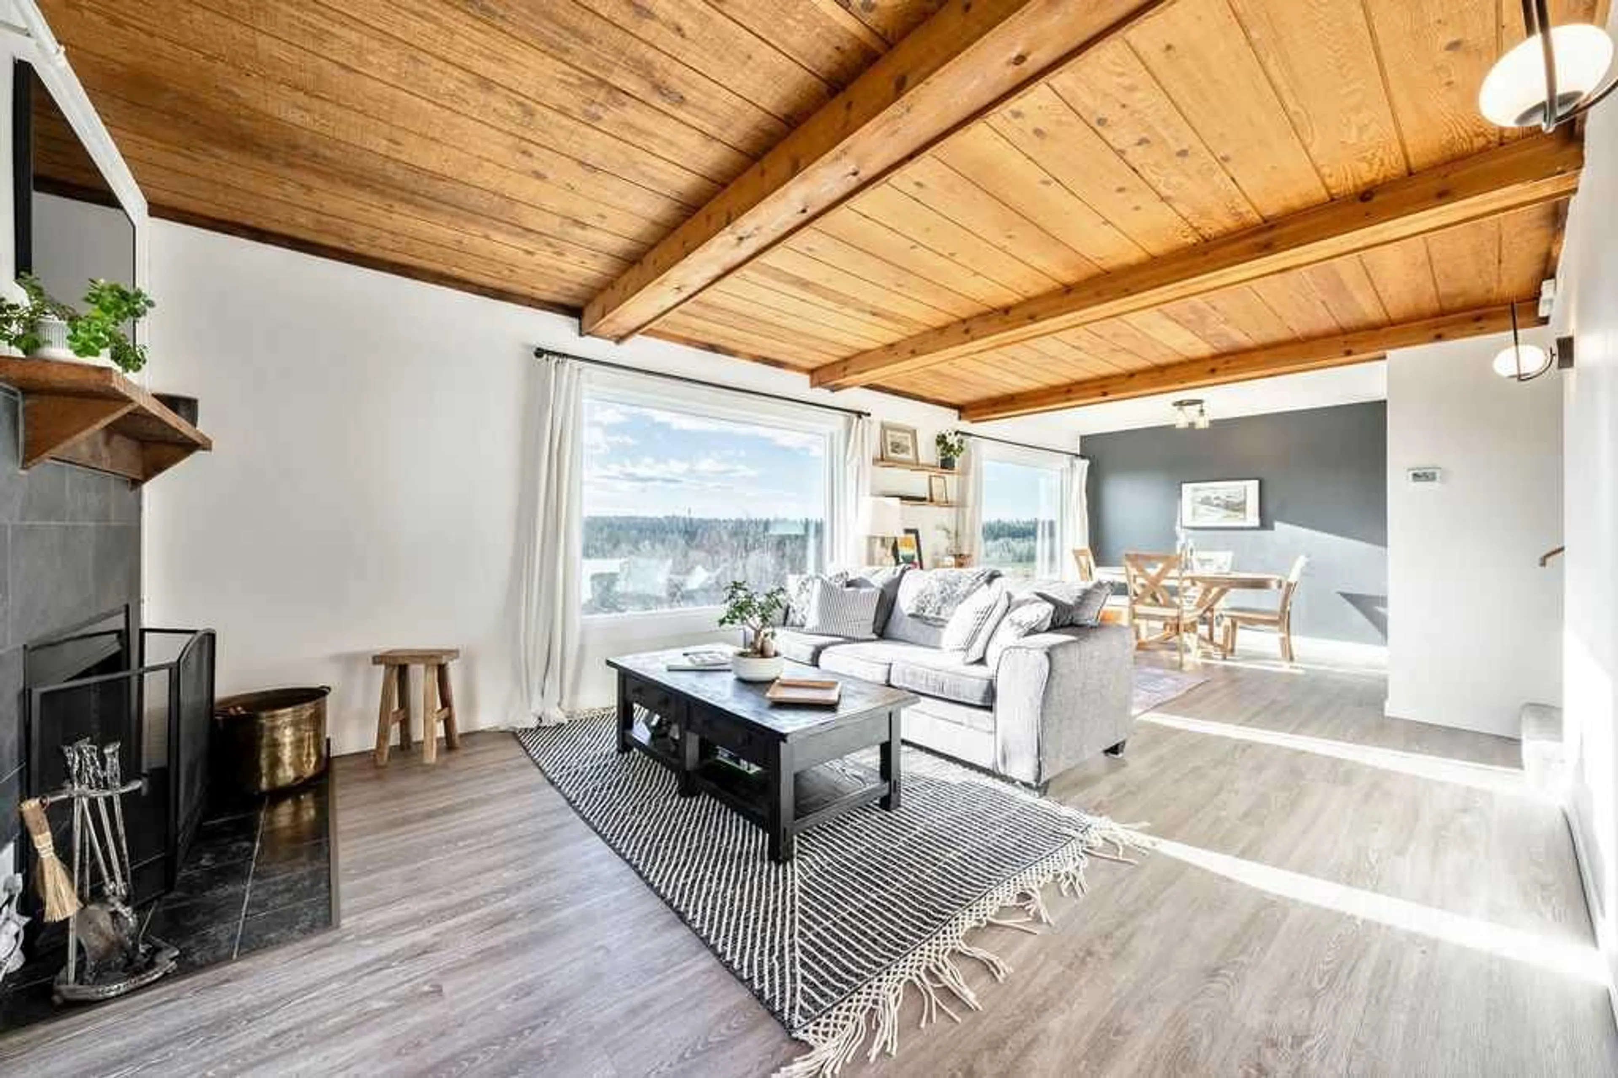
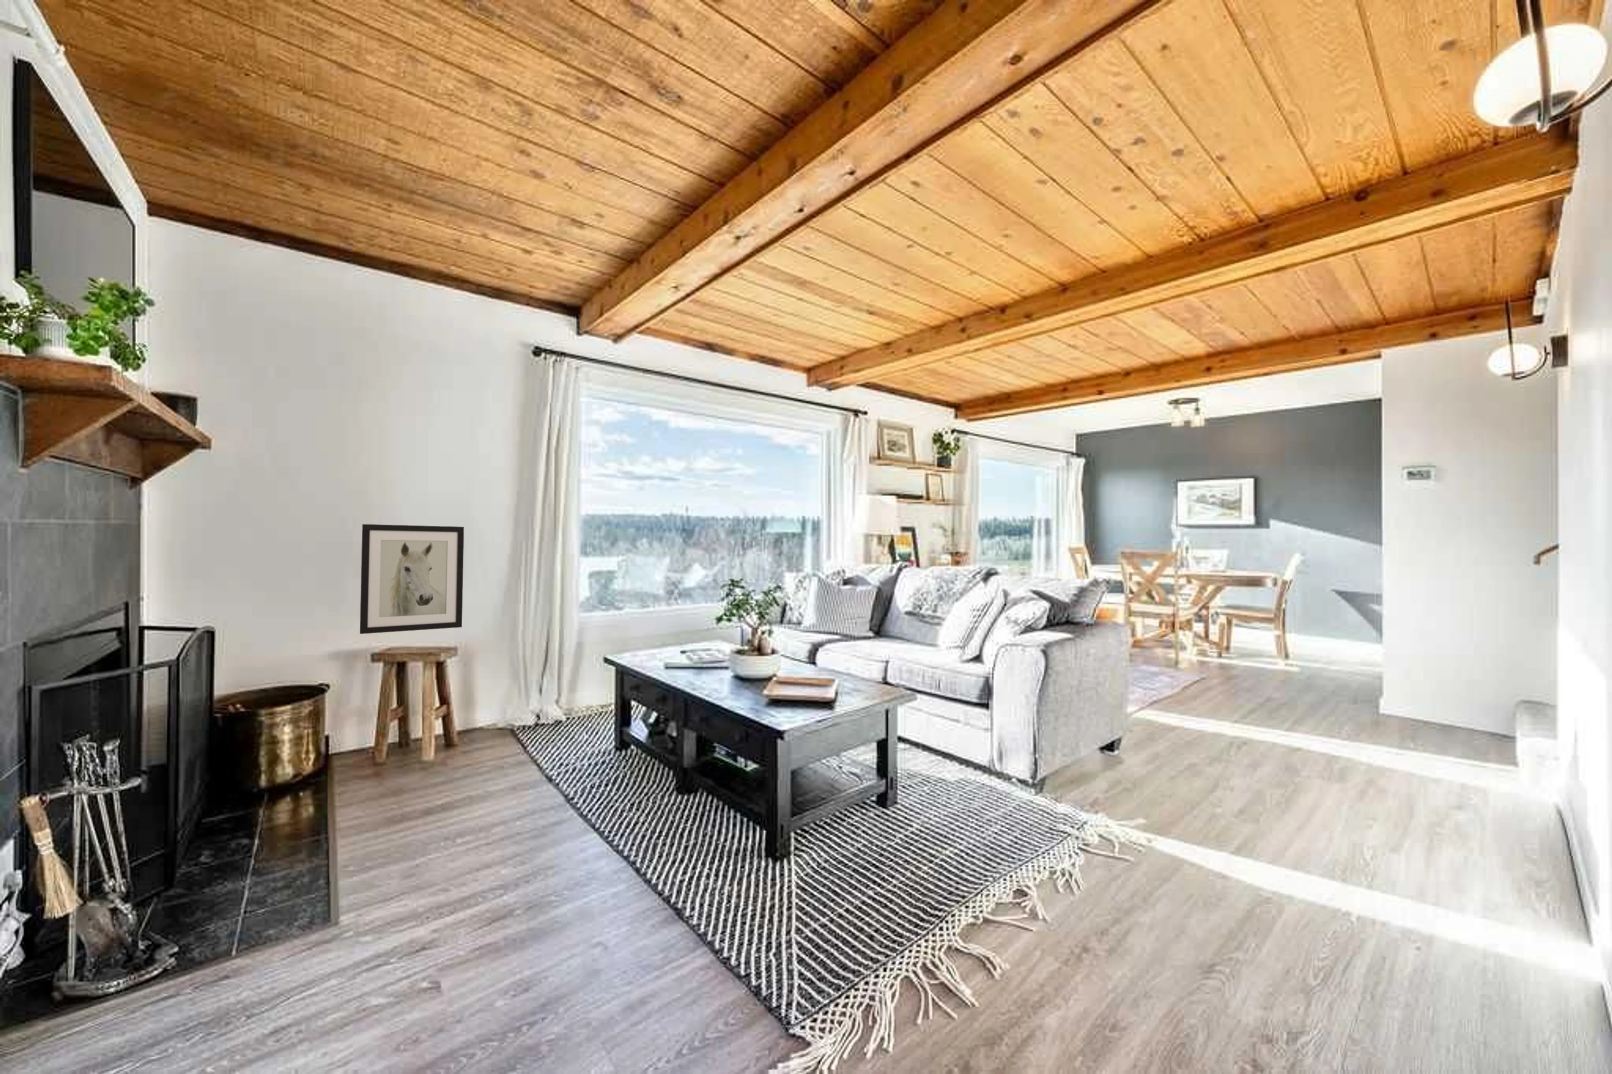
+ wall art (414, 578)
